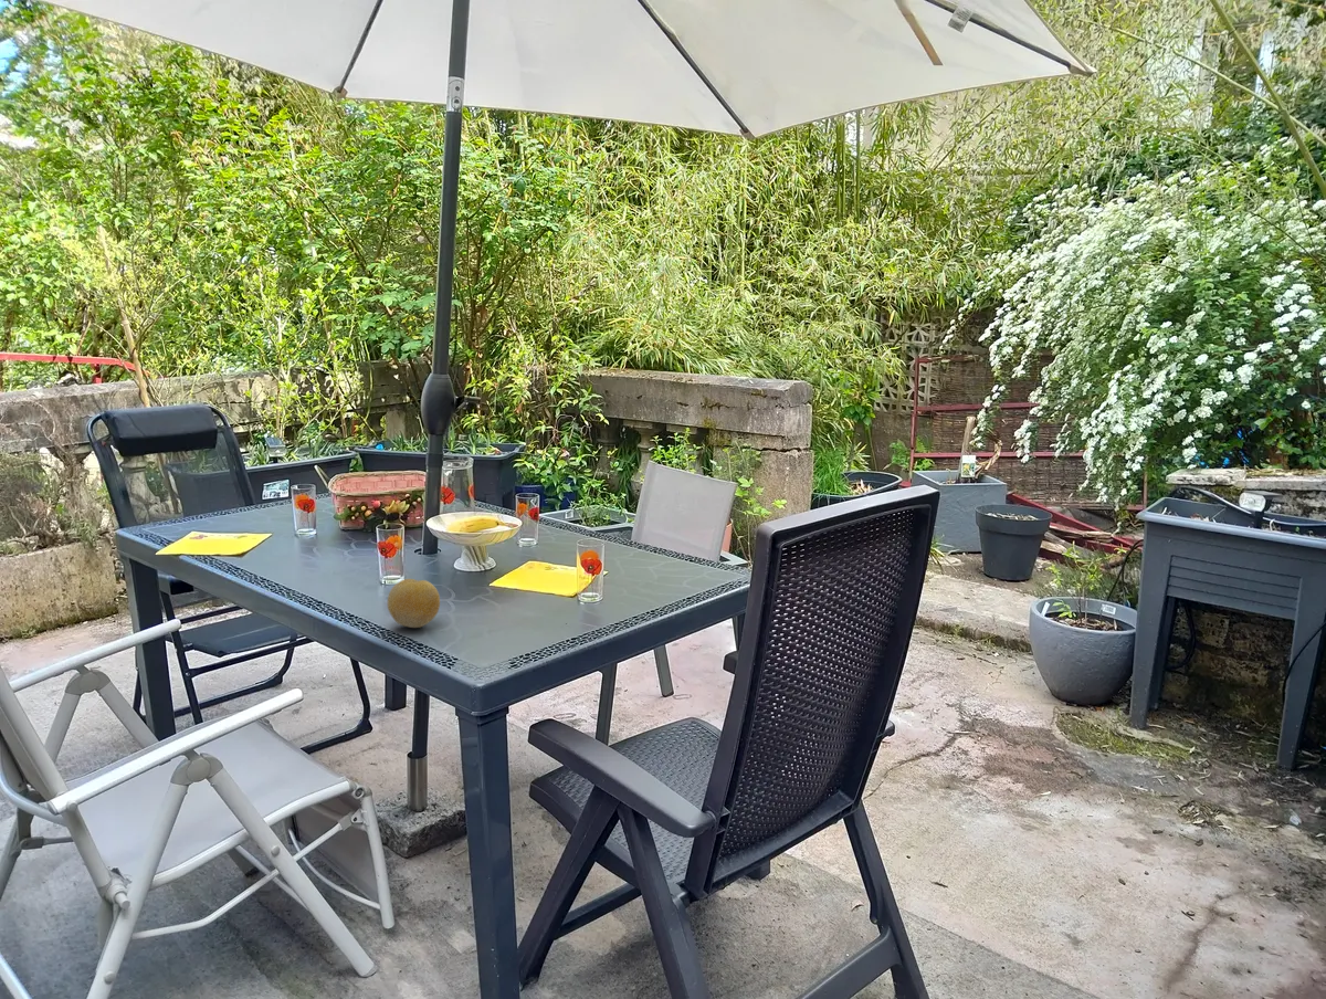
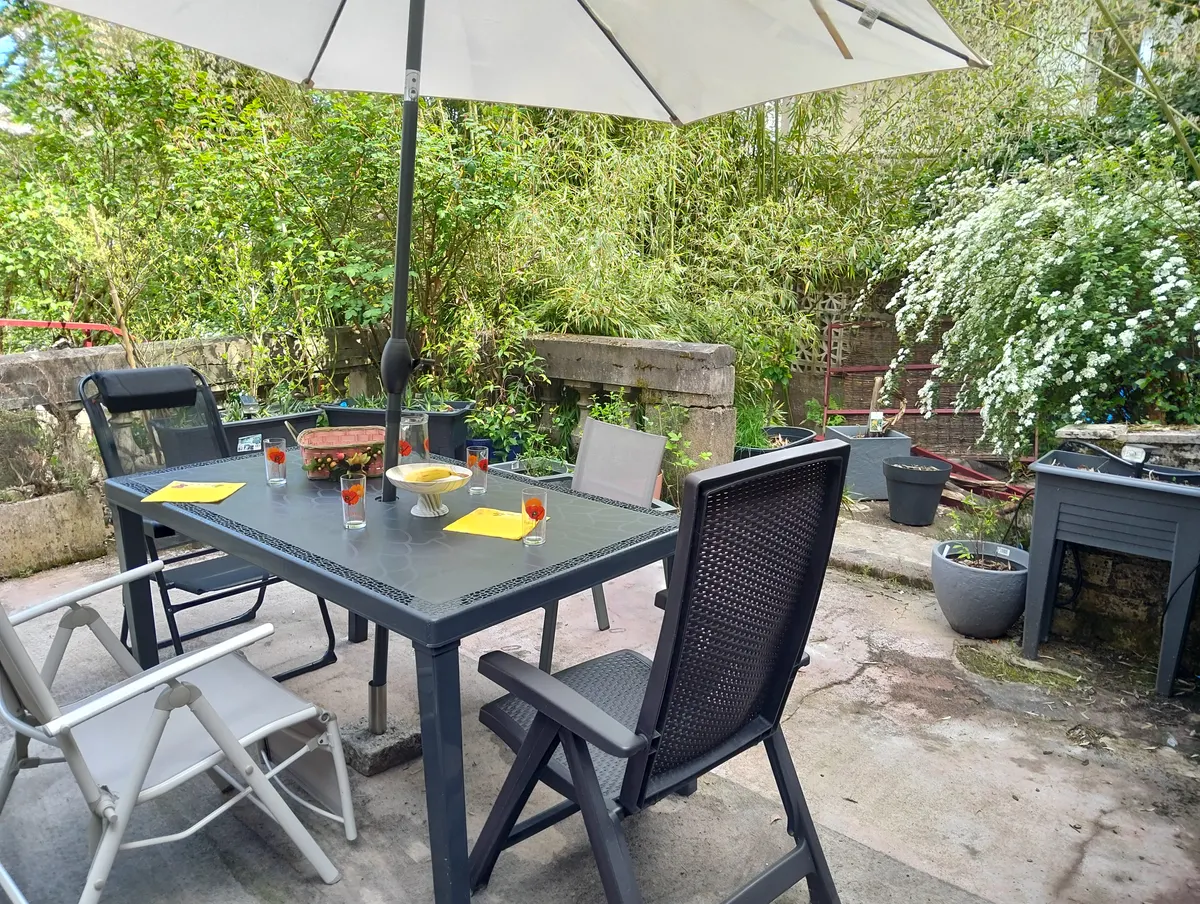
- fruit (413, 602)
